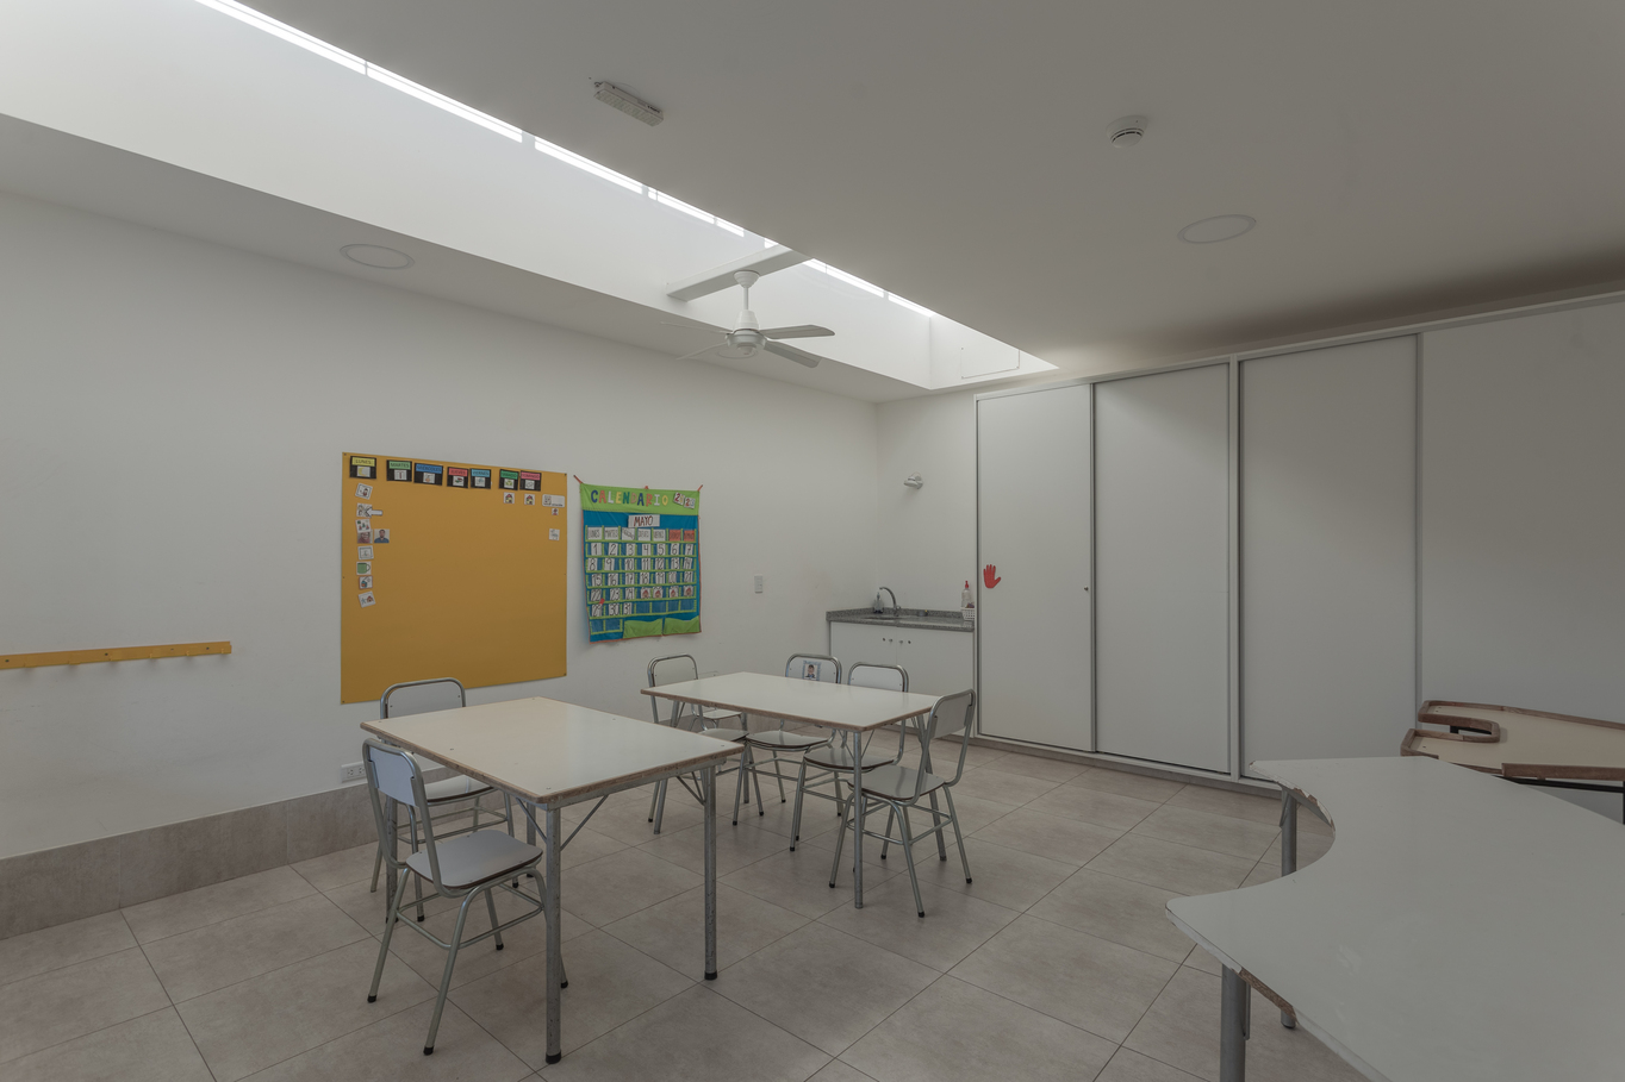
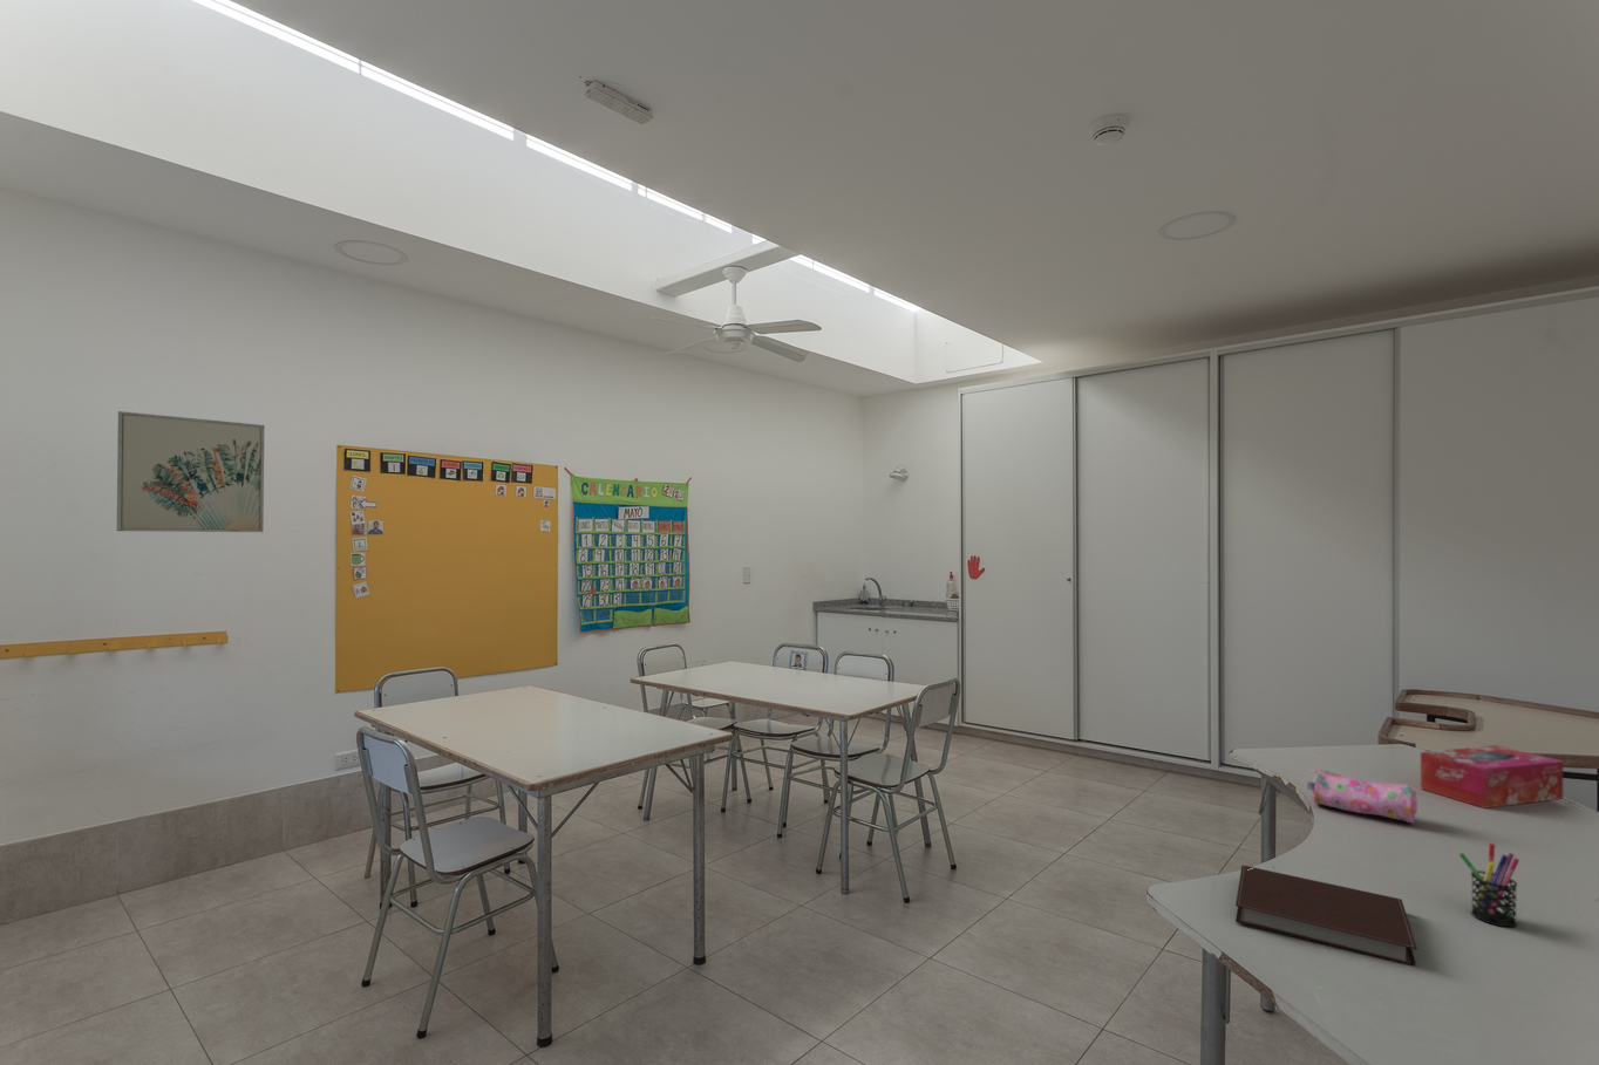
+ notebook (1318, 909)
+ tissue box (1490, 775)
+ wall art (194, 474)
+ pen holder (1487, 881)
+ pencil case (1361, 794)
